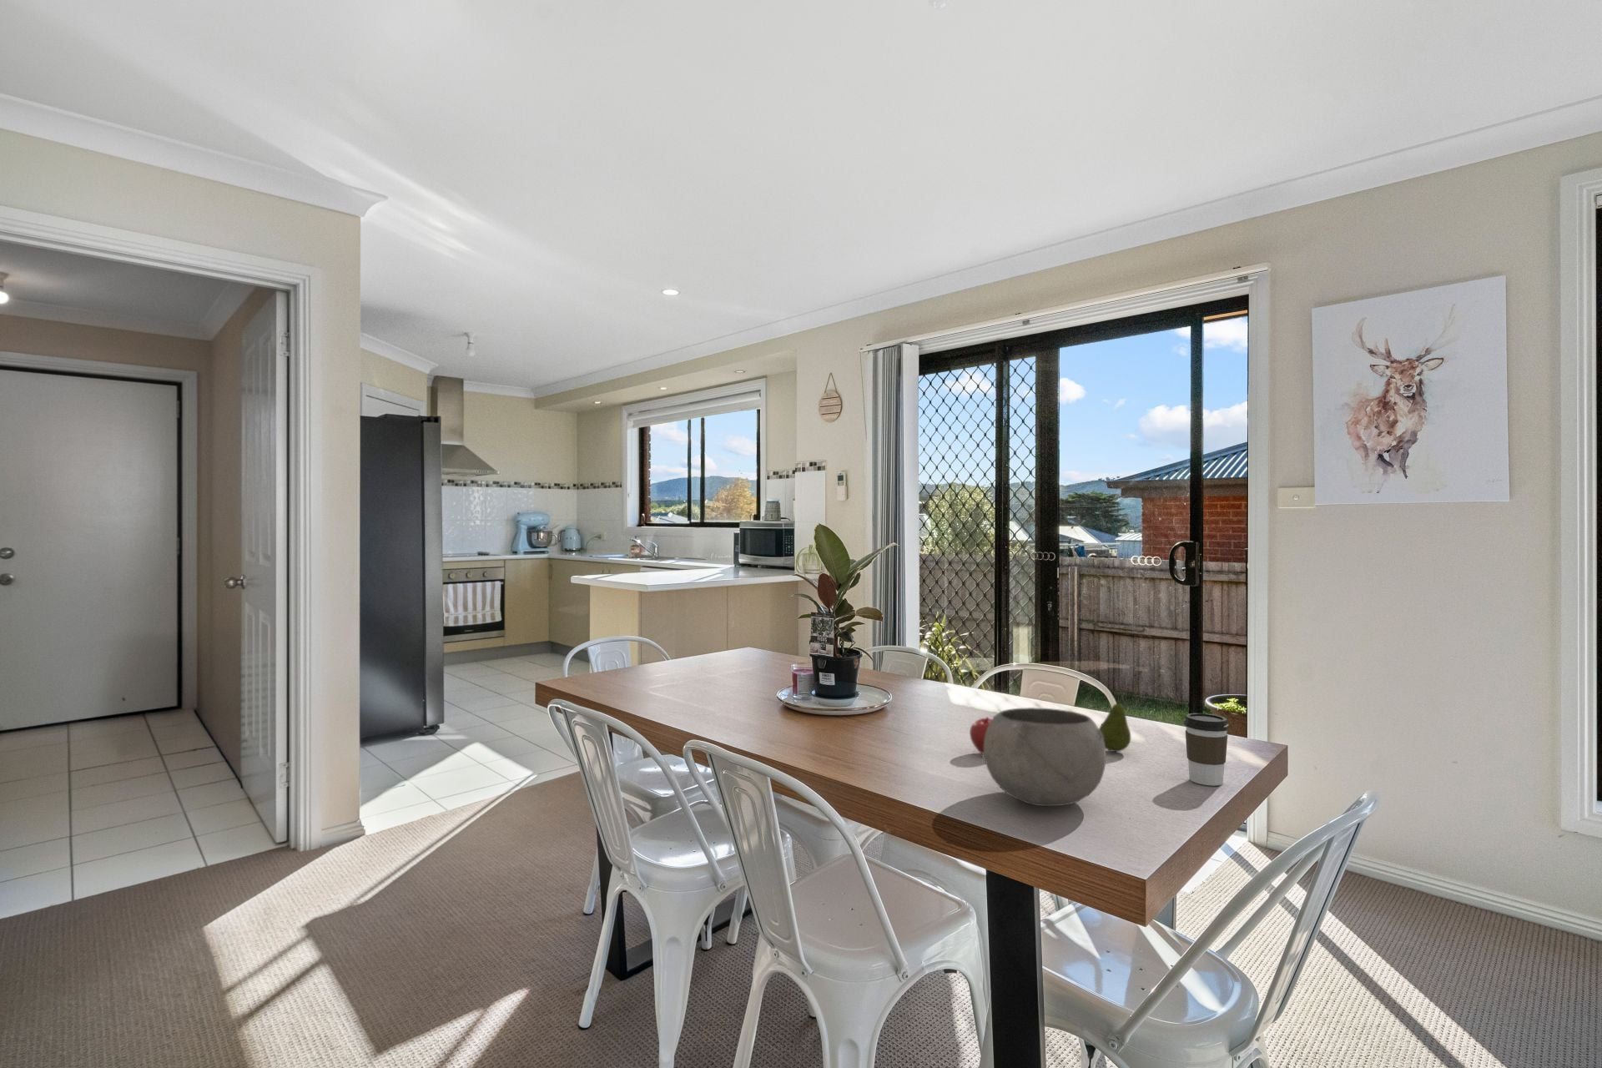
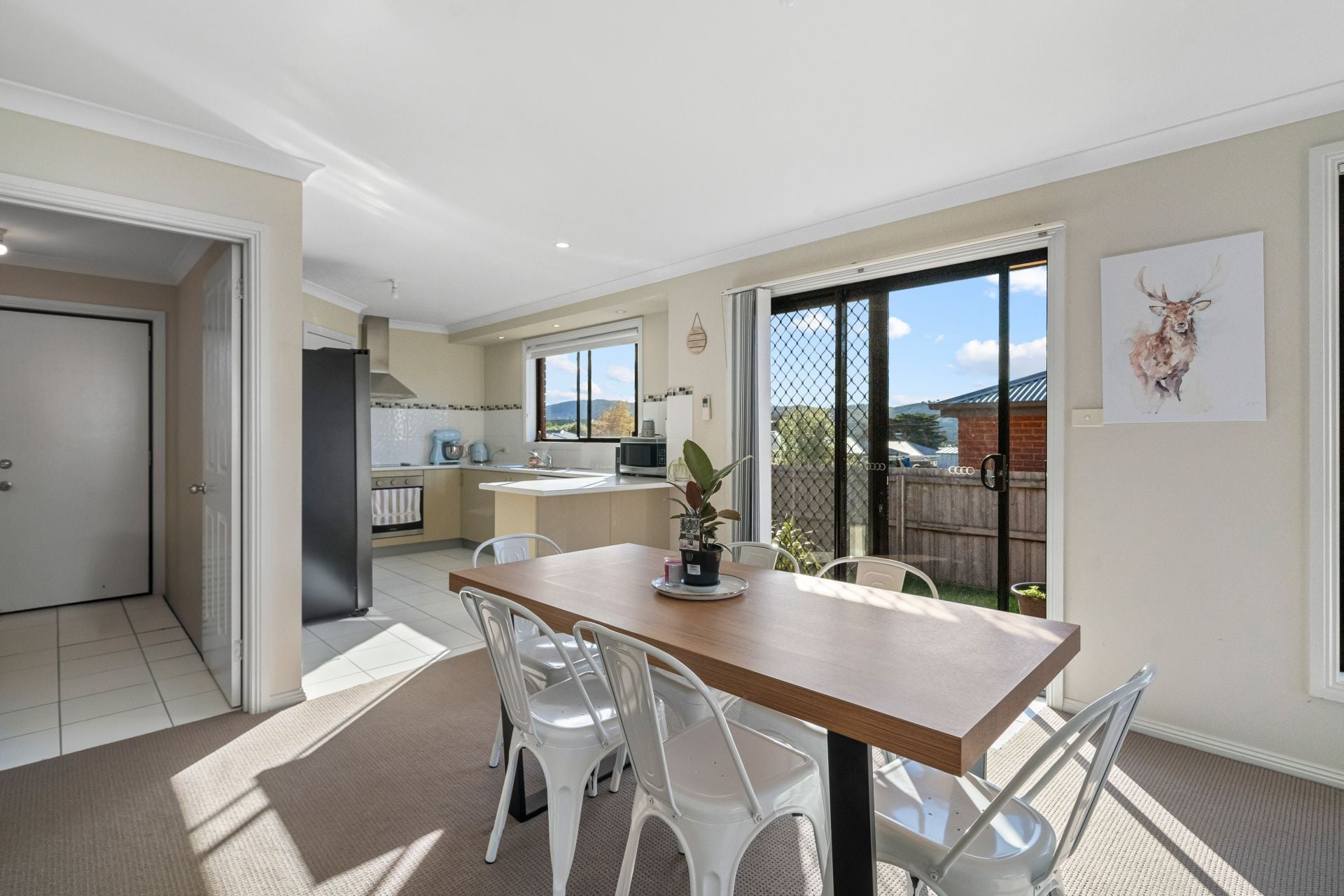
- bowl (1043, 756)
- coffee cup (1205, 749)
- apple (985, 734)
- fruit (1113, 724)
